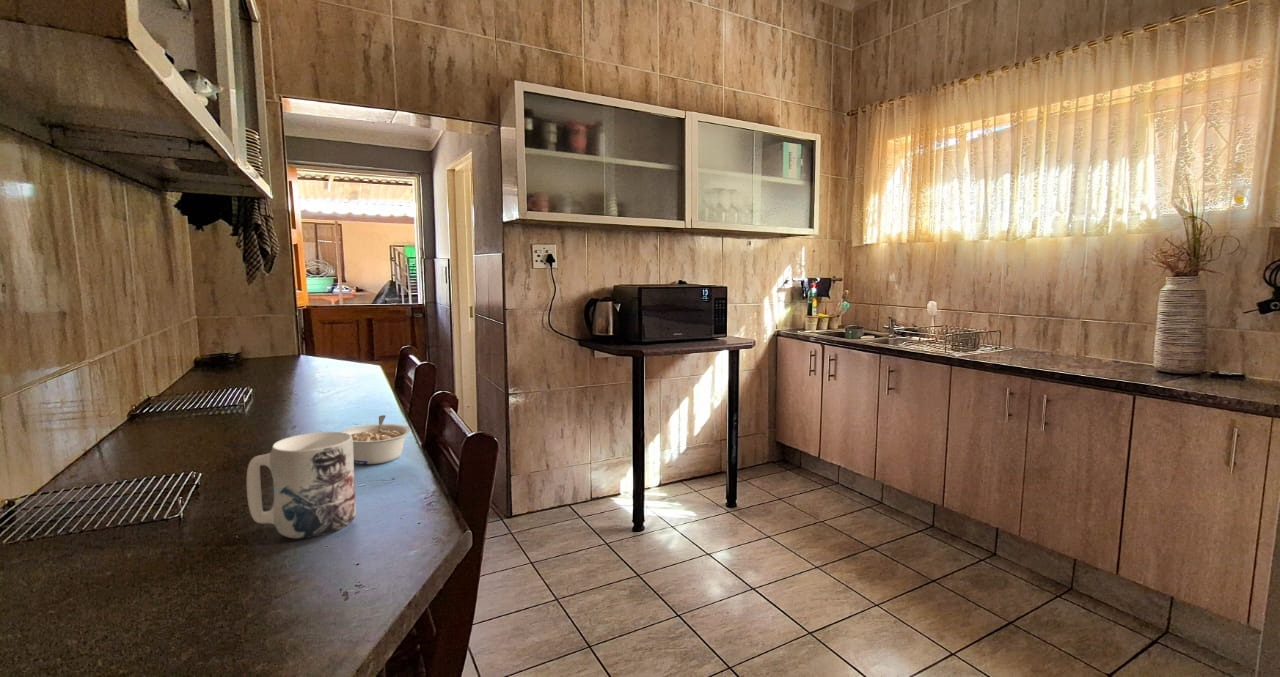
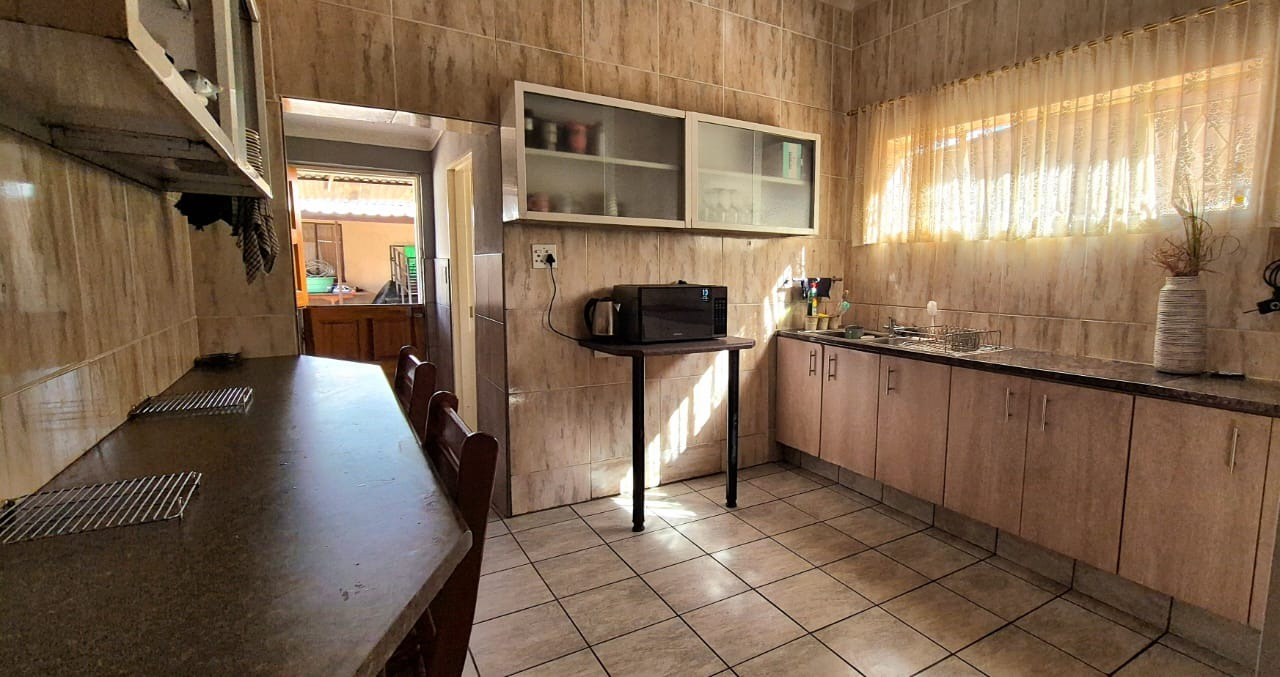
- legume (373, 441)
- mug (305, 486)
